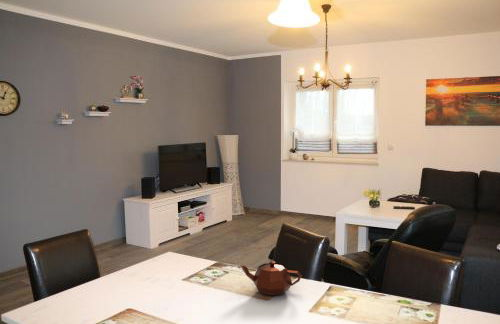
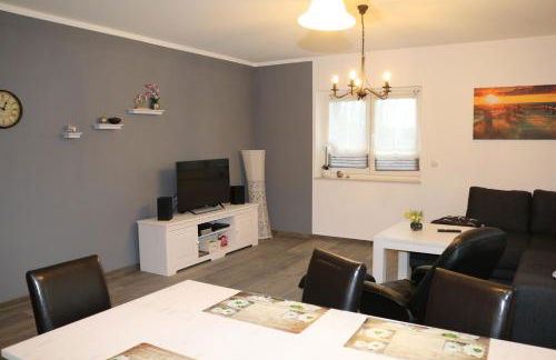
- teapot (270, 275)
